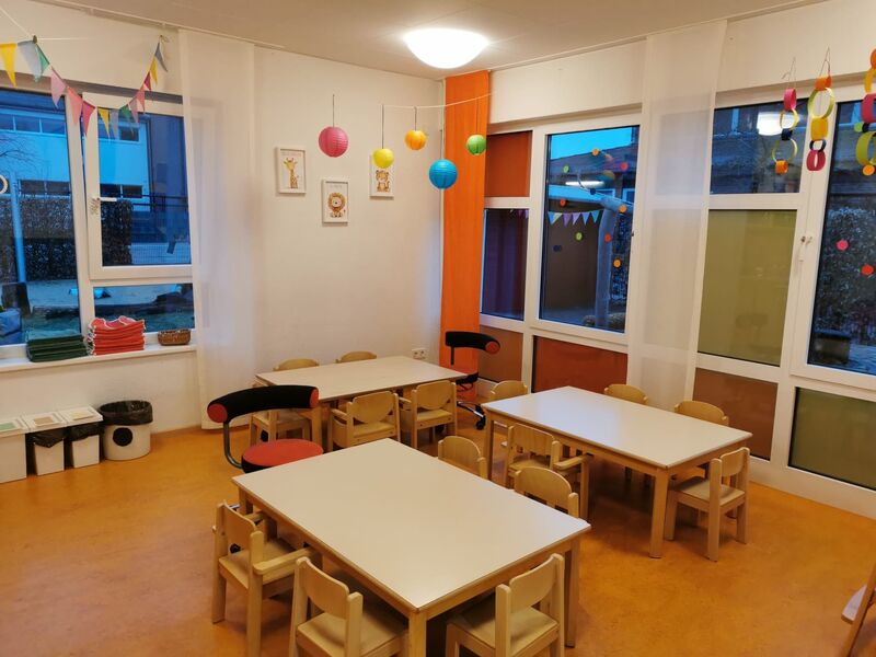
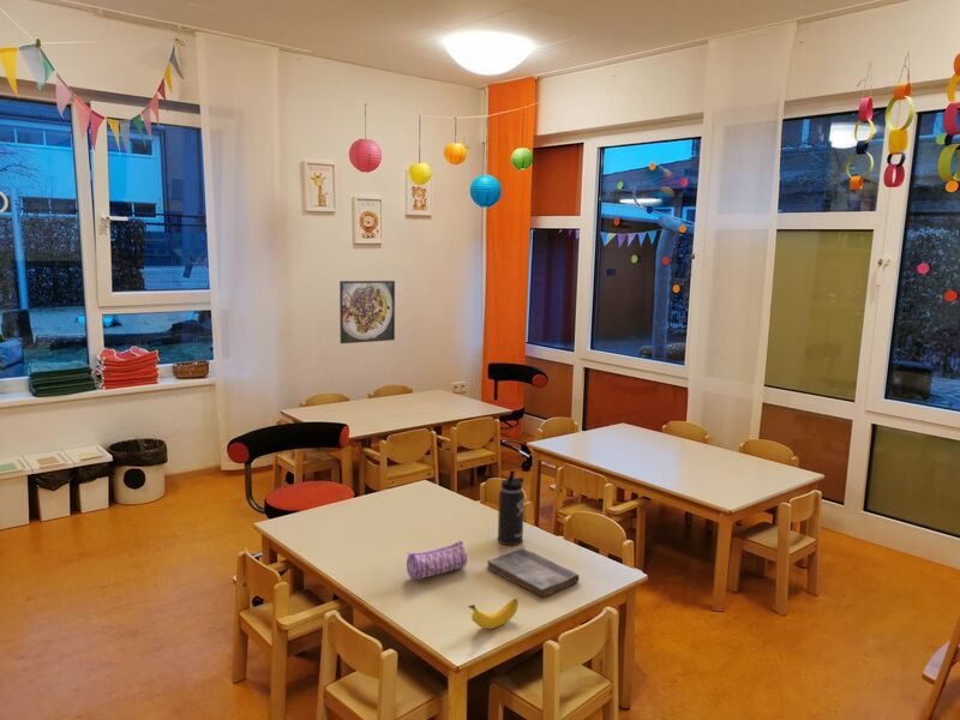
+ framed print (367, 311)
+ thermos bottle (512, 504)
+ banana (492, 613)
+ pencil case (437, 559)
+ book (532, 570)
